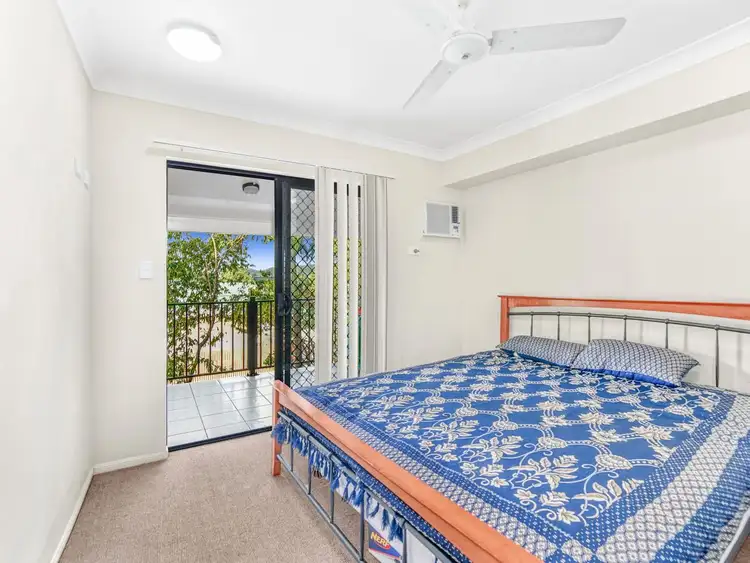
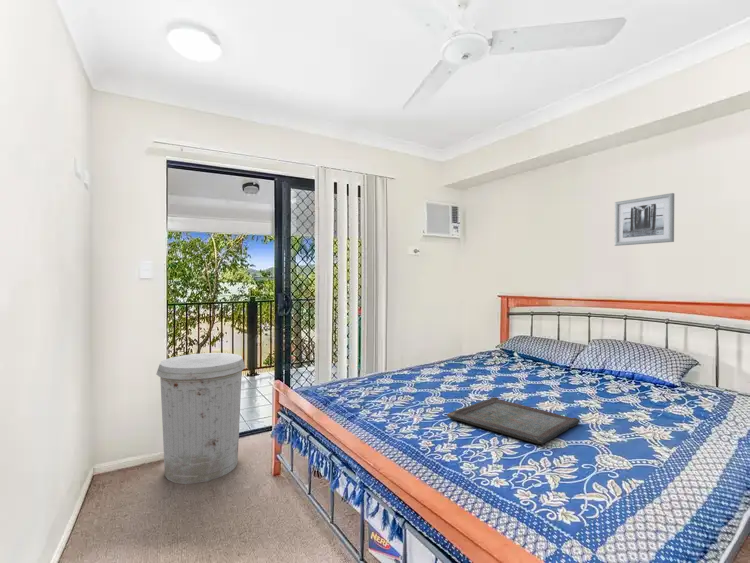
+ serving tray (512, 417)
+ wall art (642, 220)
+ trash can (202, 411)
